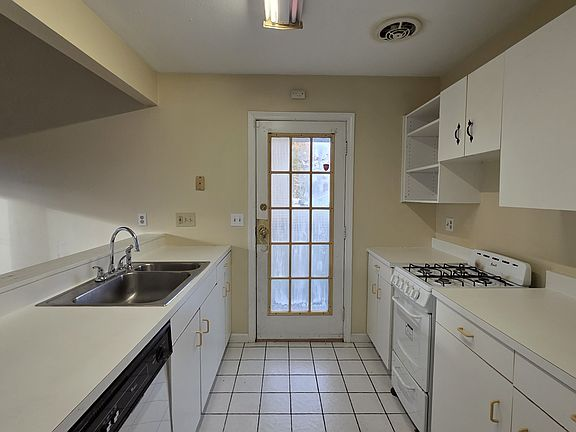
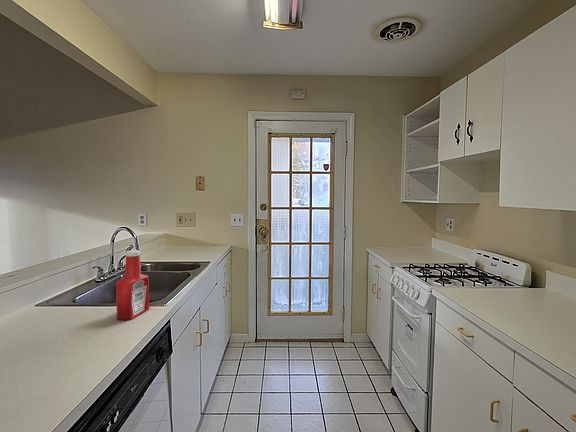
+ soap bottle (133, 282)
